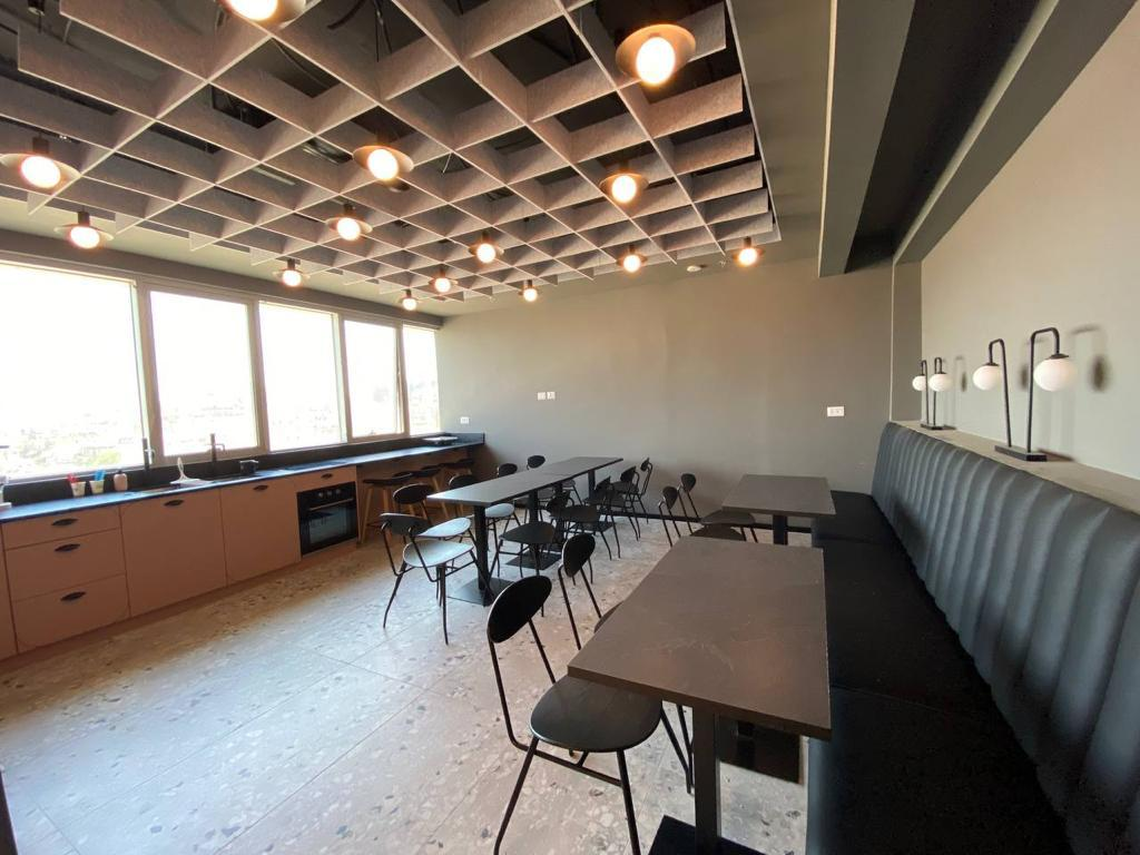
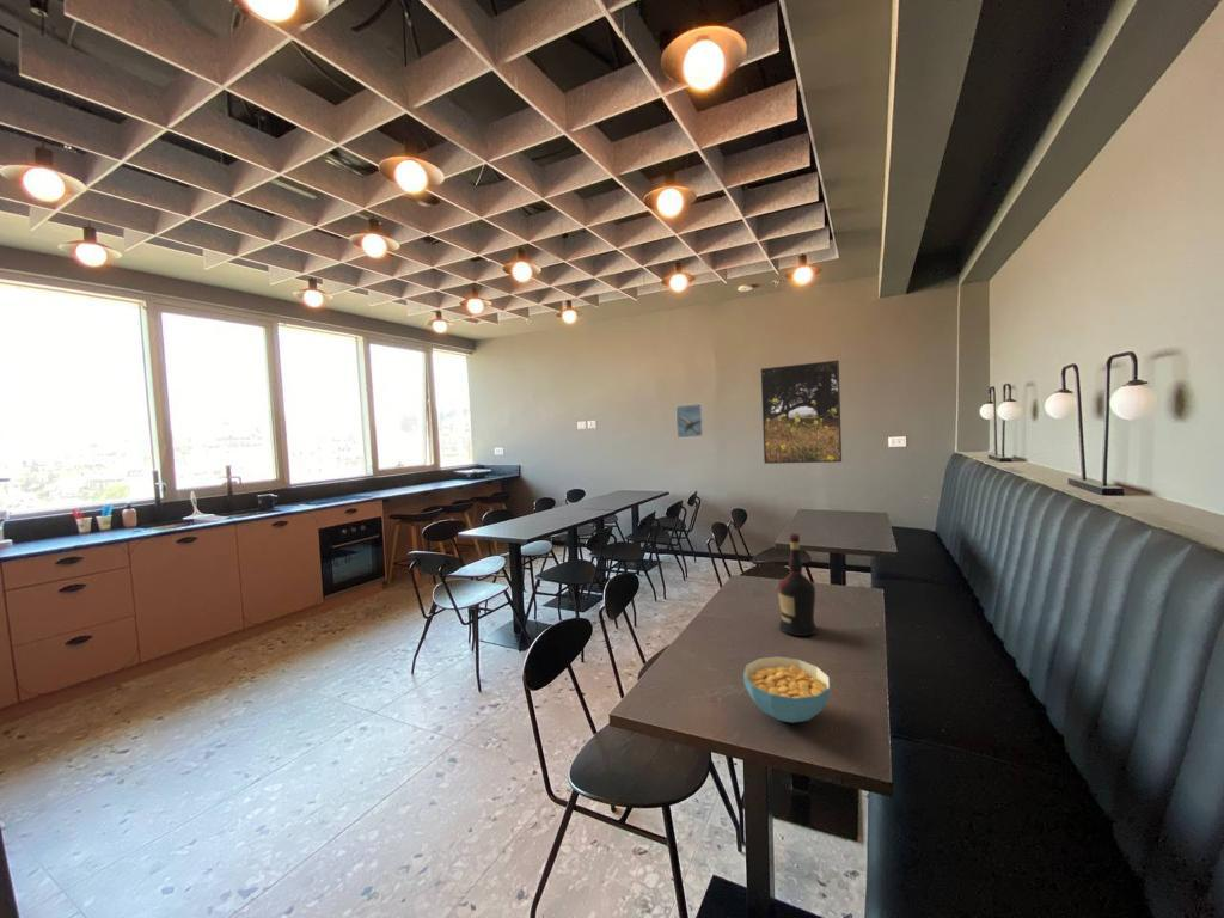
+ liquor (796, 582)
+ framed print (688, 421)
+ cereal bowl (785, 694)
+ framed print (800, 414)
